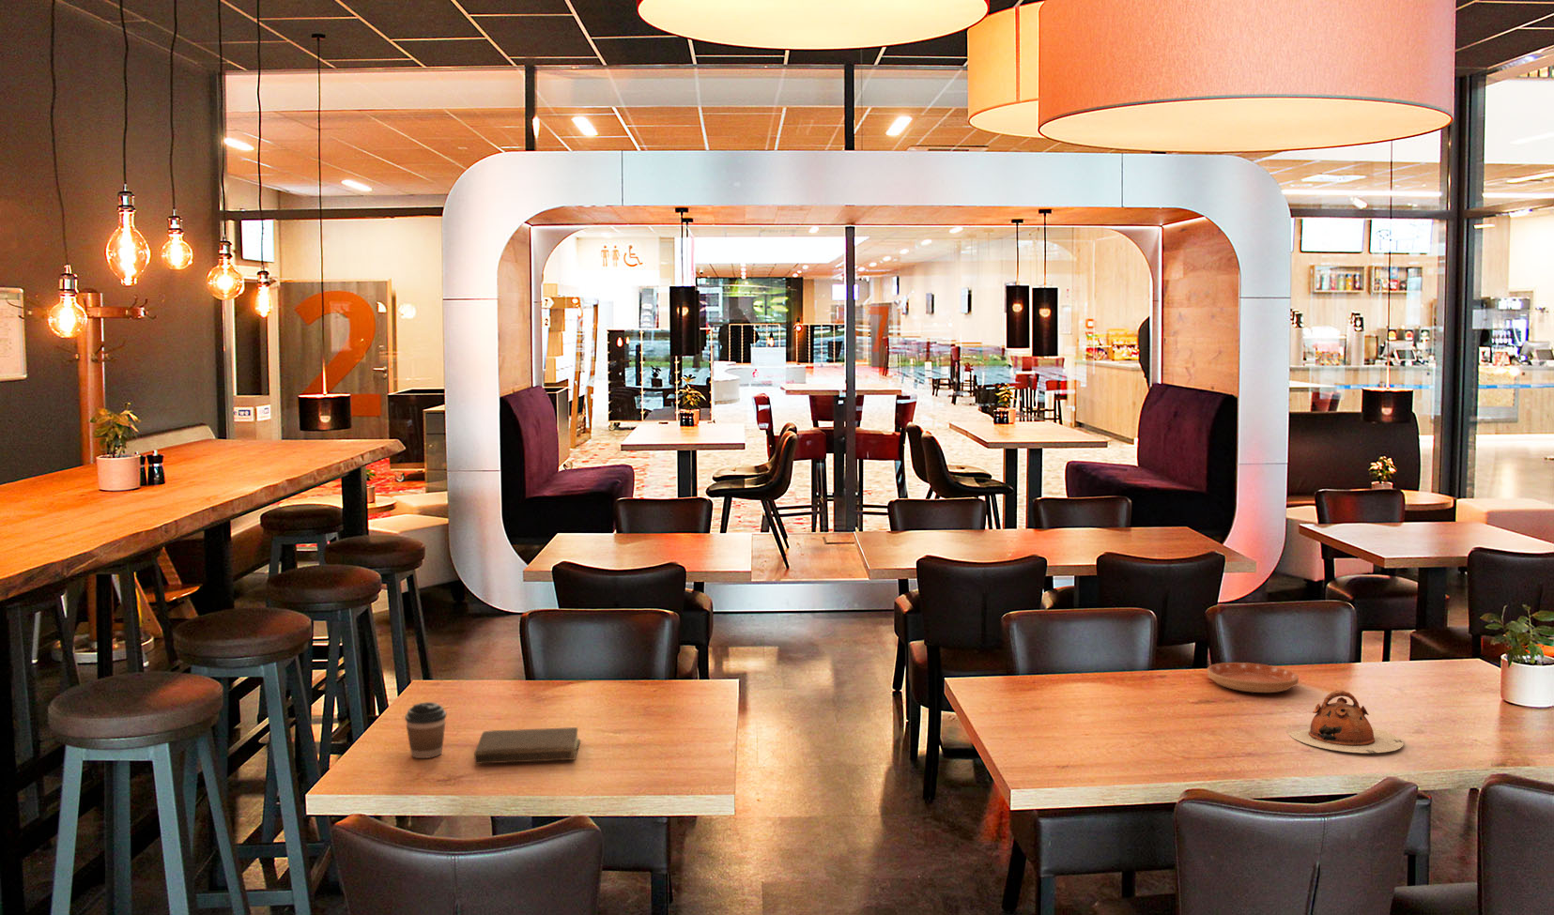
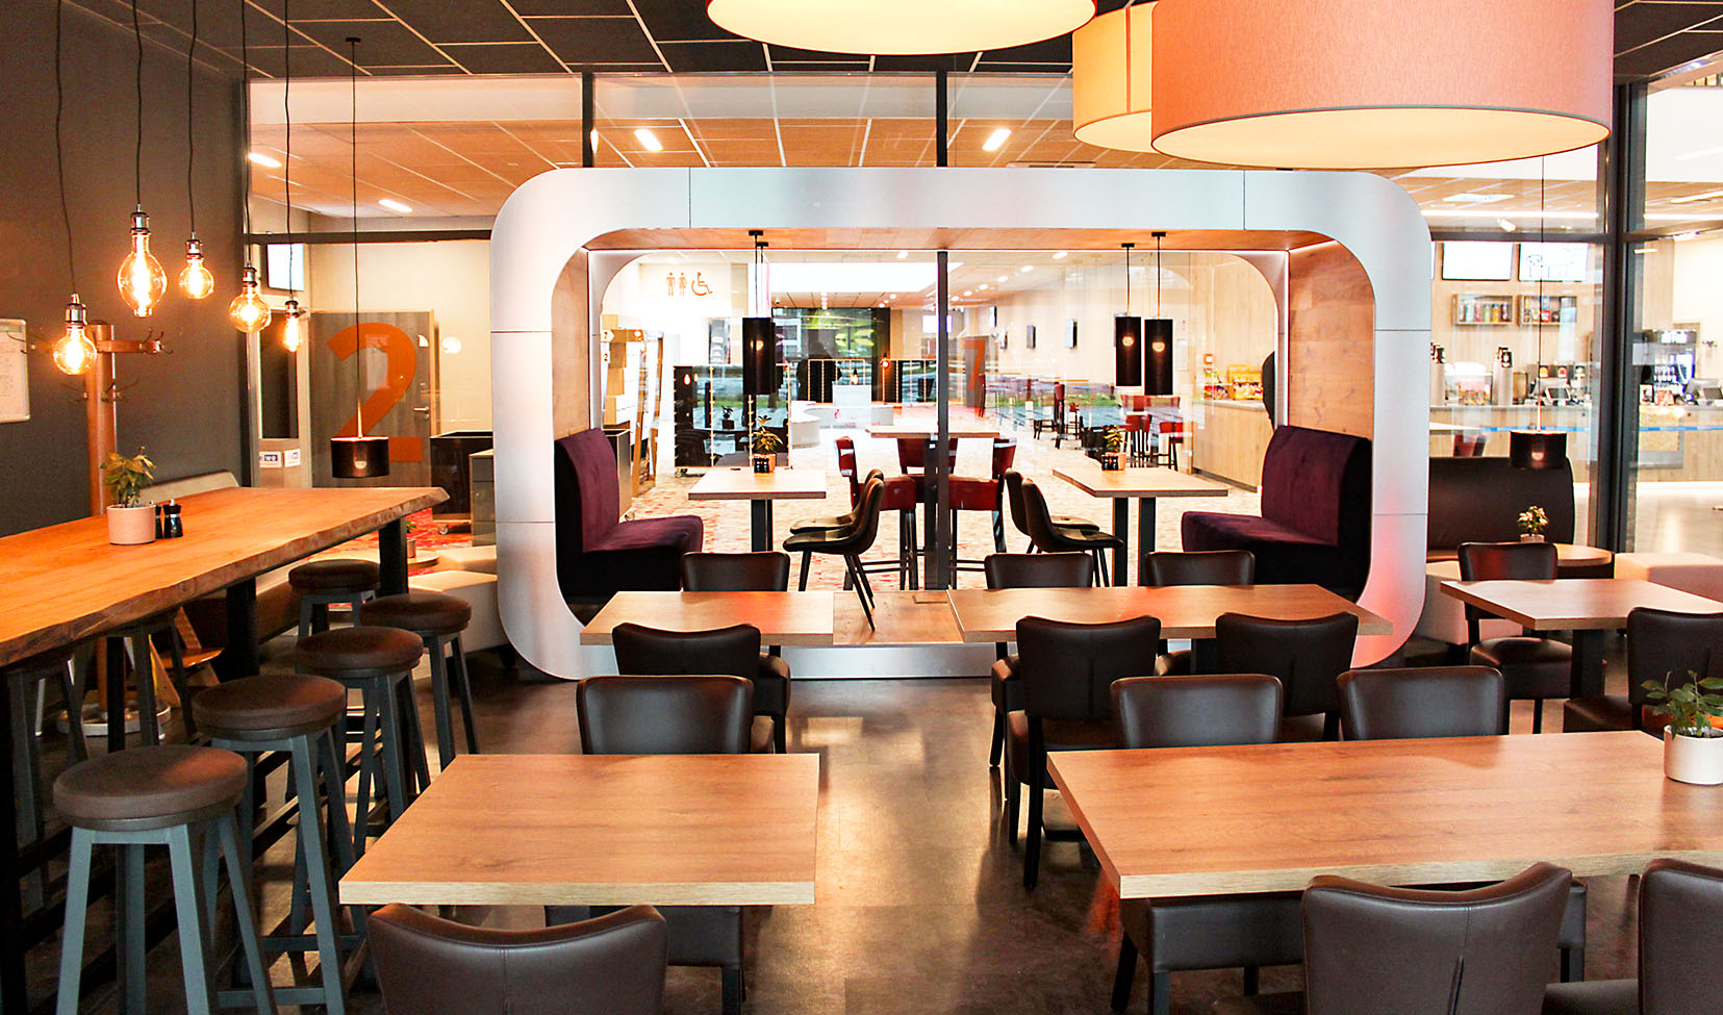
- coffee cup (425, 728)
- hardcover book (529, 748)
- teapot (1345, 713)
- saucer (1252, 678)
